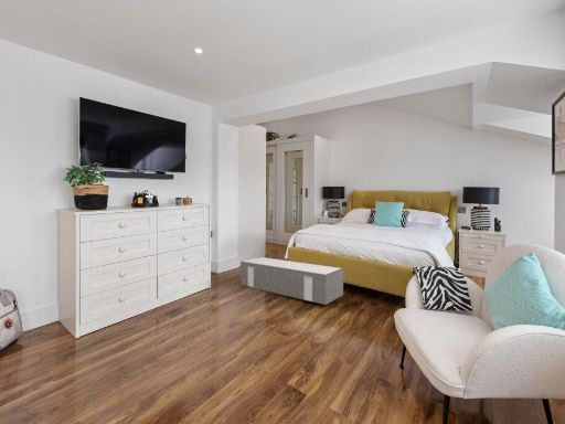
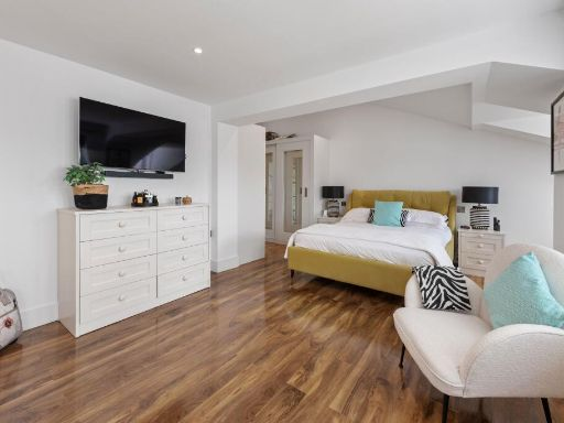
- architectural model (288, 276)
